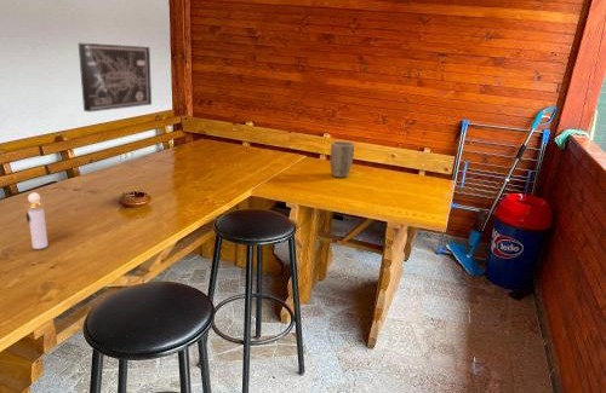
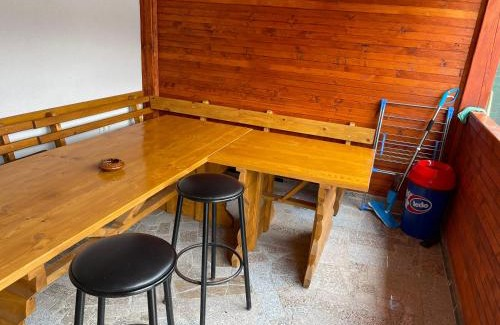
- wall art (119, 76)
- plant pot (341, 158)
- perfume bottle (36, 220)
